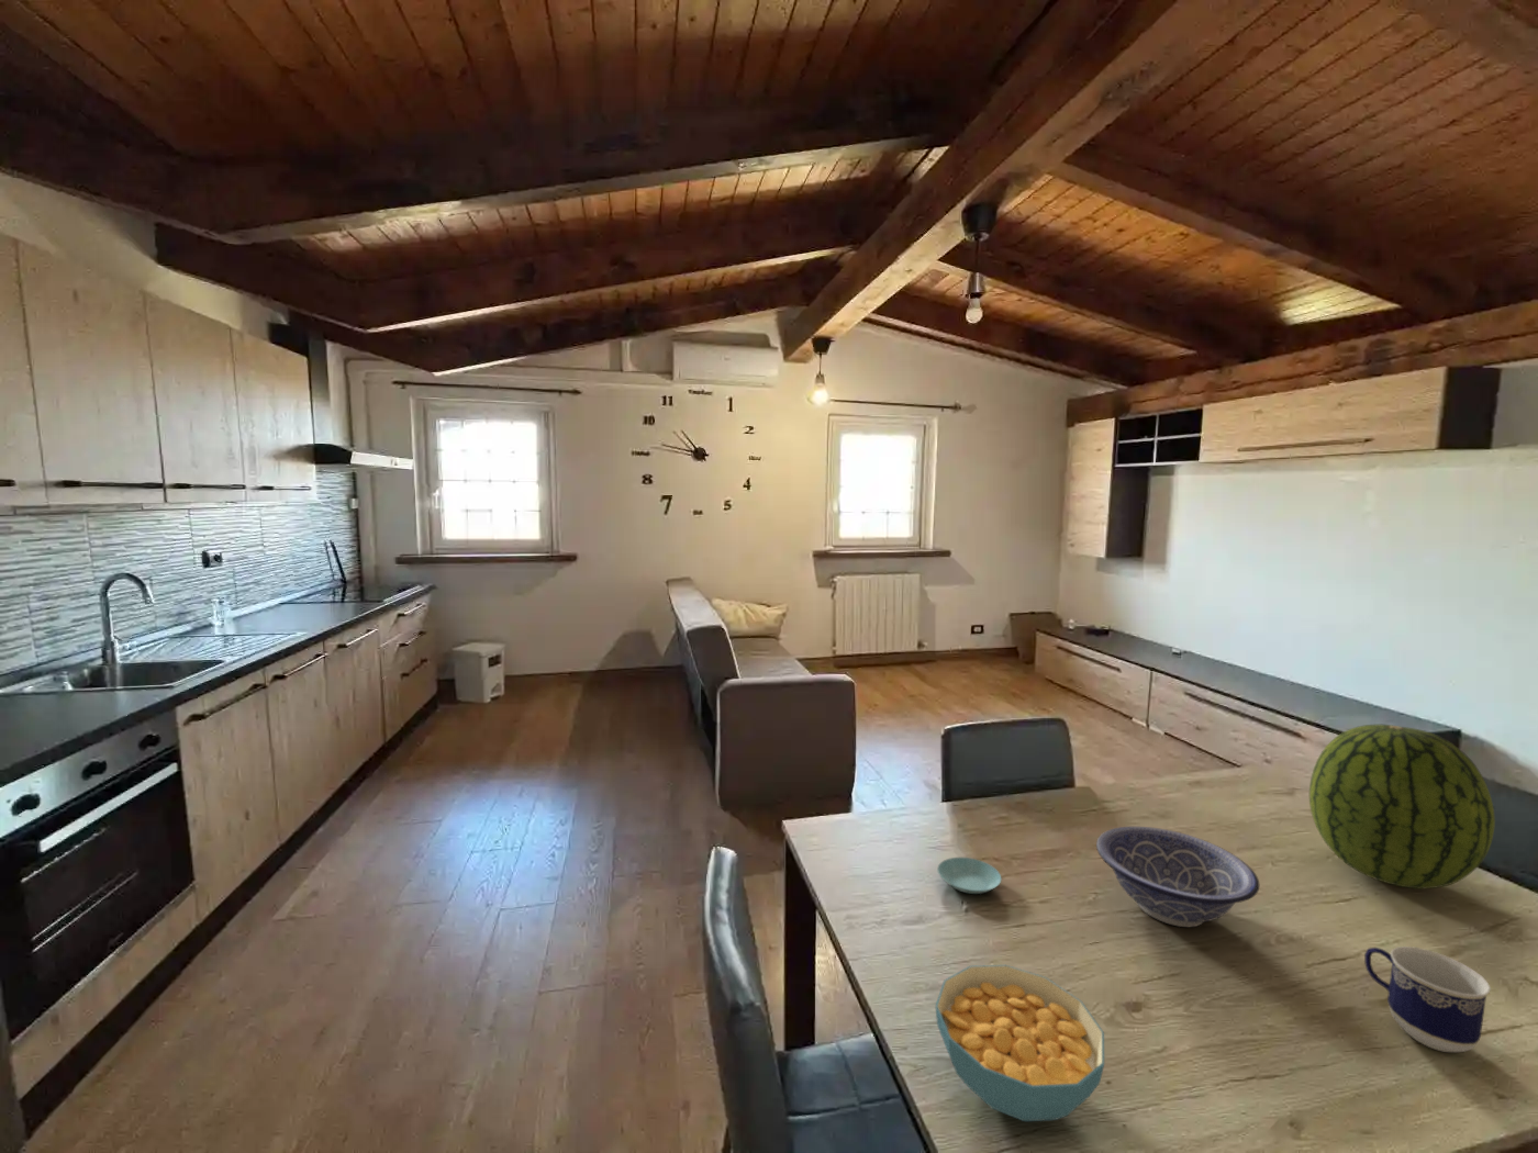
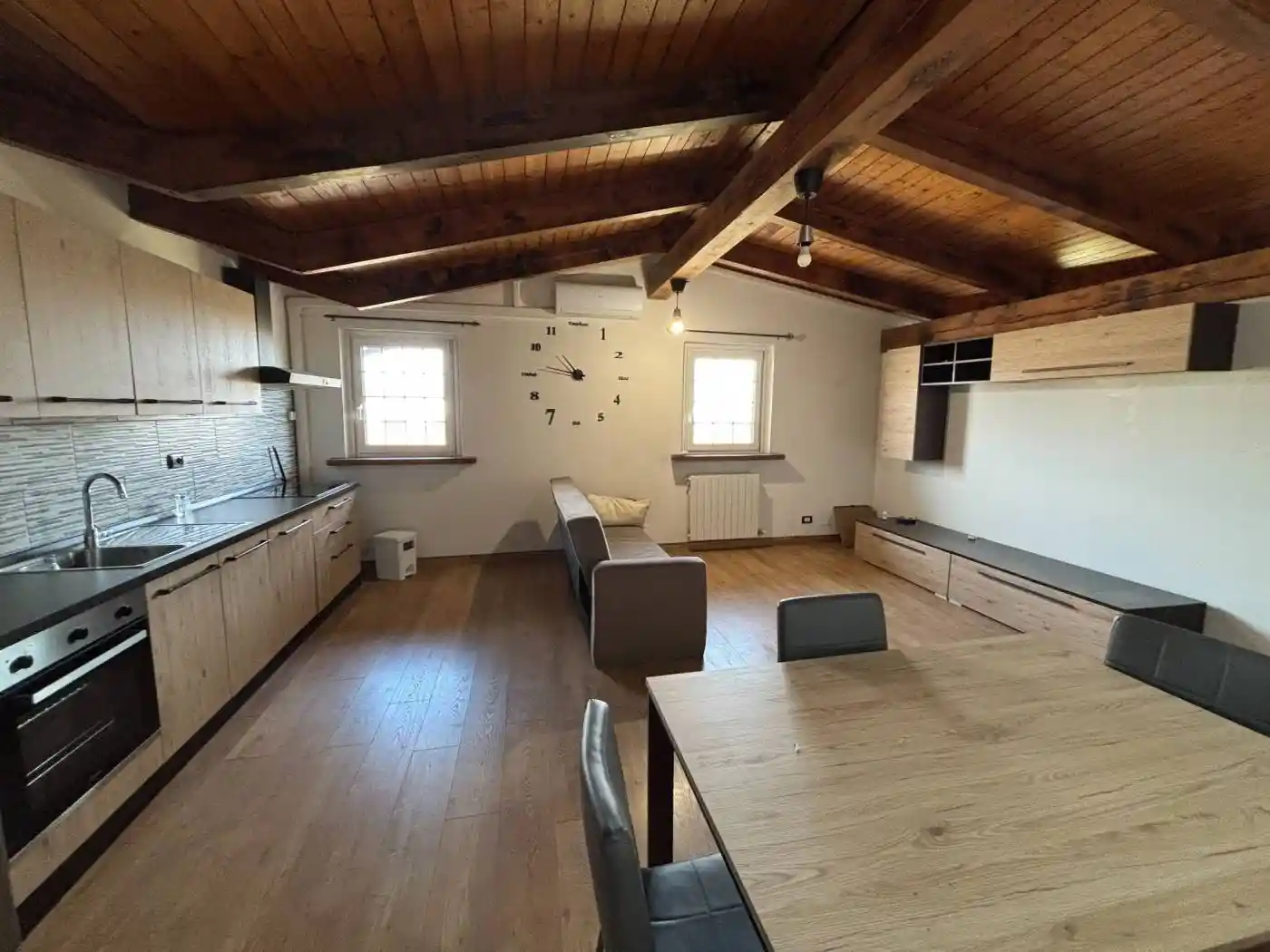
- cup (1419, 996)
- cereal bowl (1015, 1054)
- fruit (1395, 803)
- decorative bowl (1171, 884)
- saucer (968, 877)
